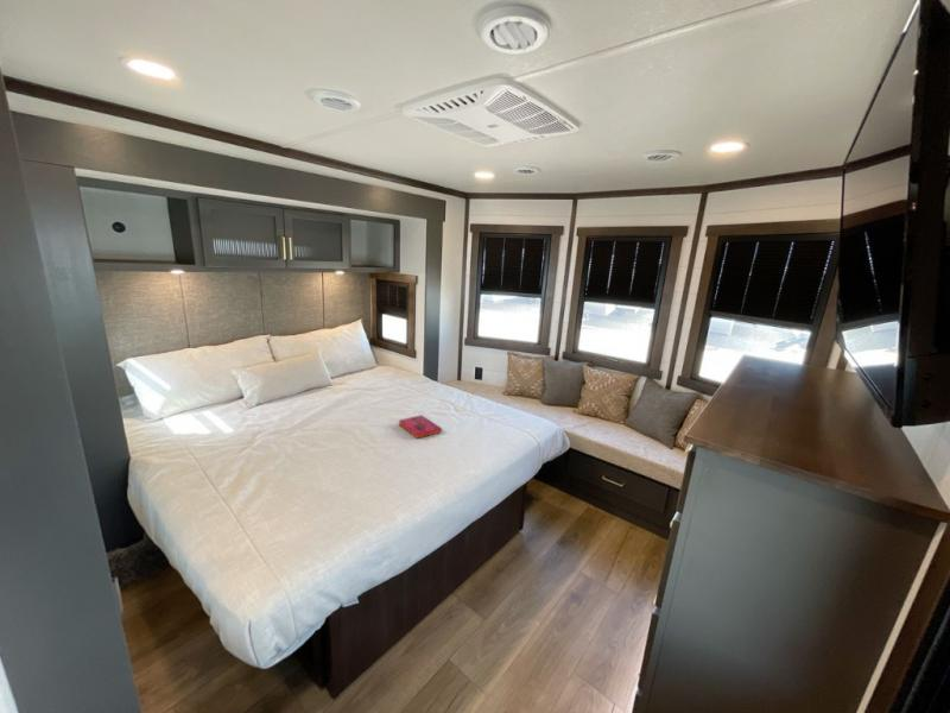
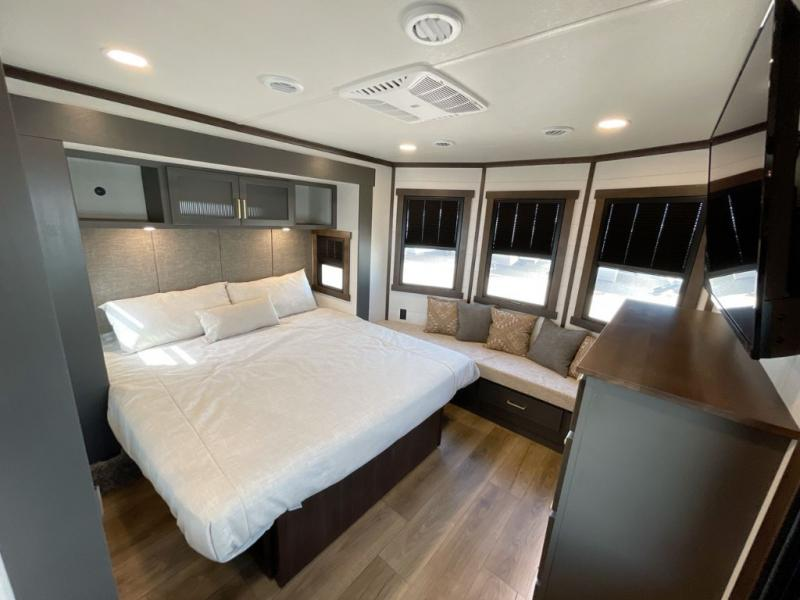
- hardback book (419, 425)
